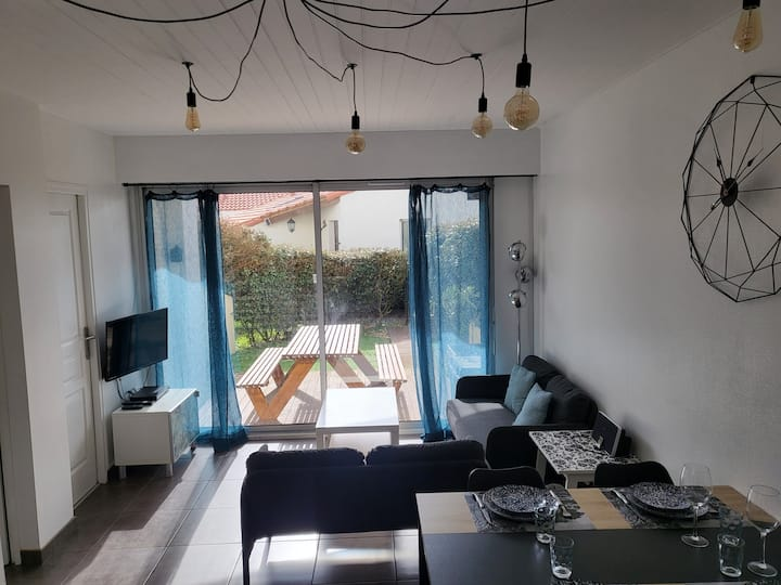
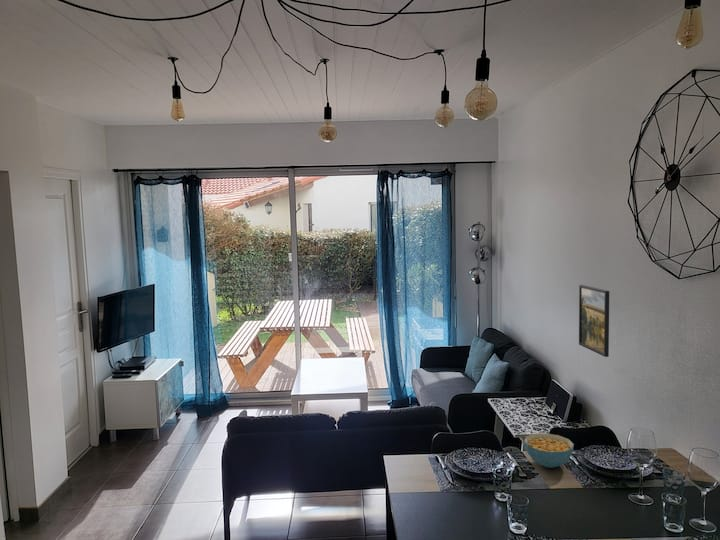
+ cereal bowl (548, 453)
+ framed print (593, 319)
